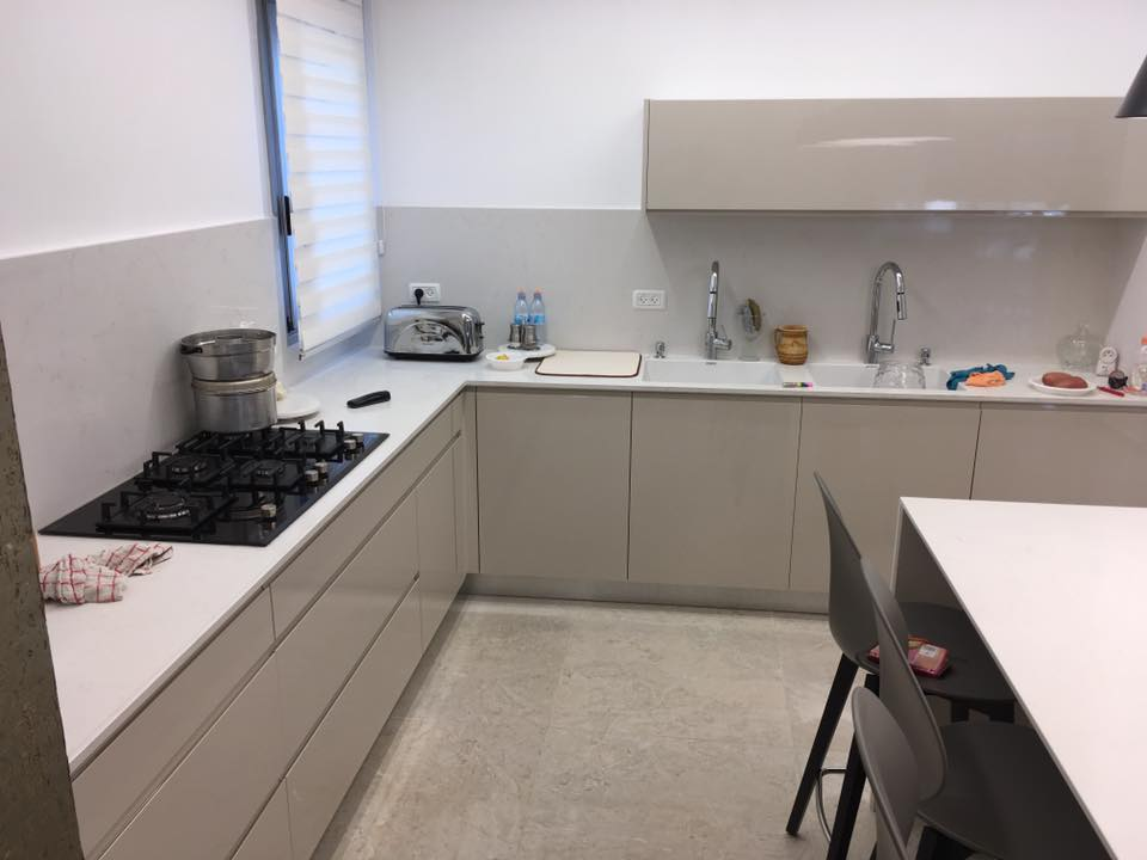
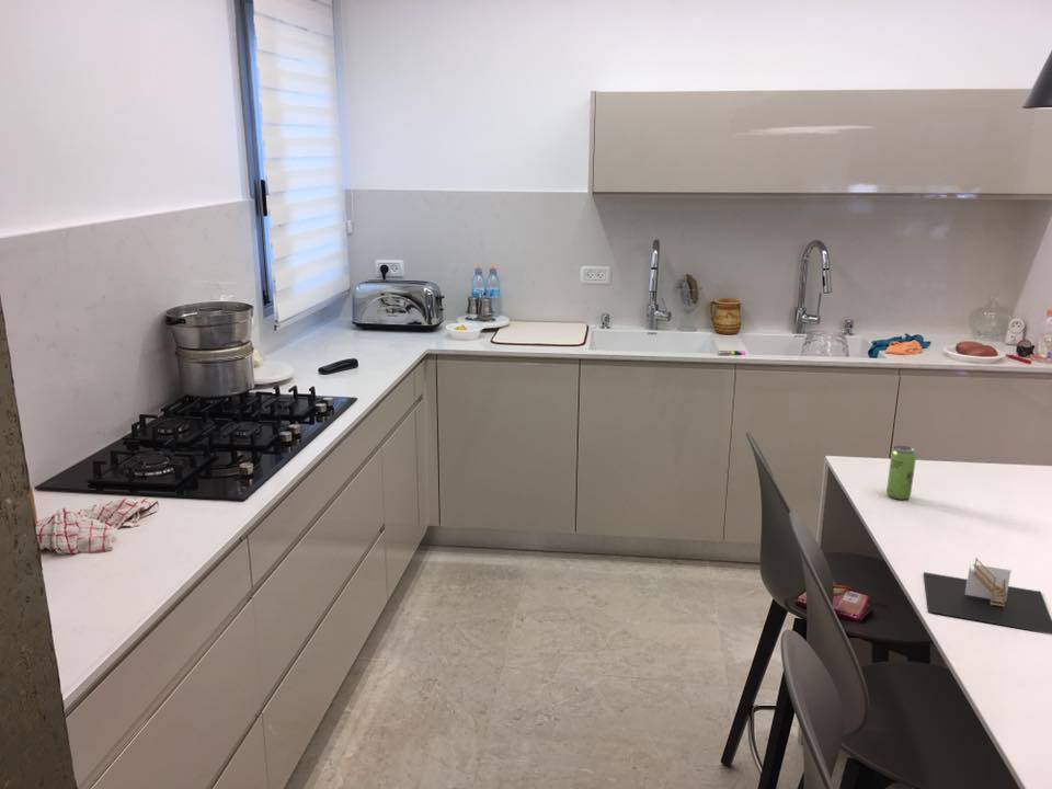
+ napkin holder (990, 580)
+ beverage can (901, 472)
